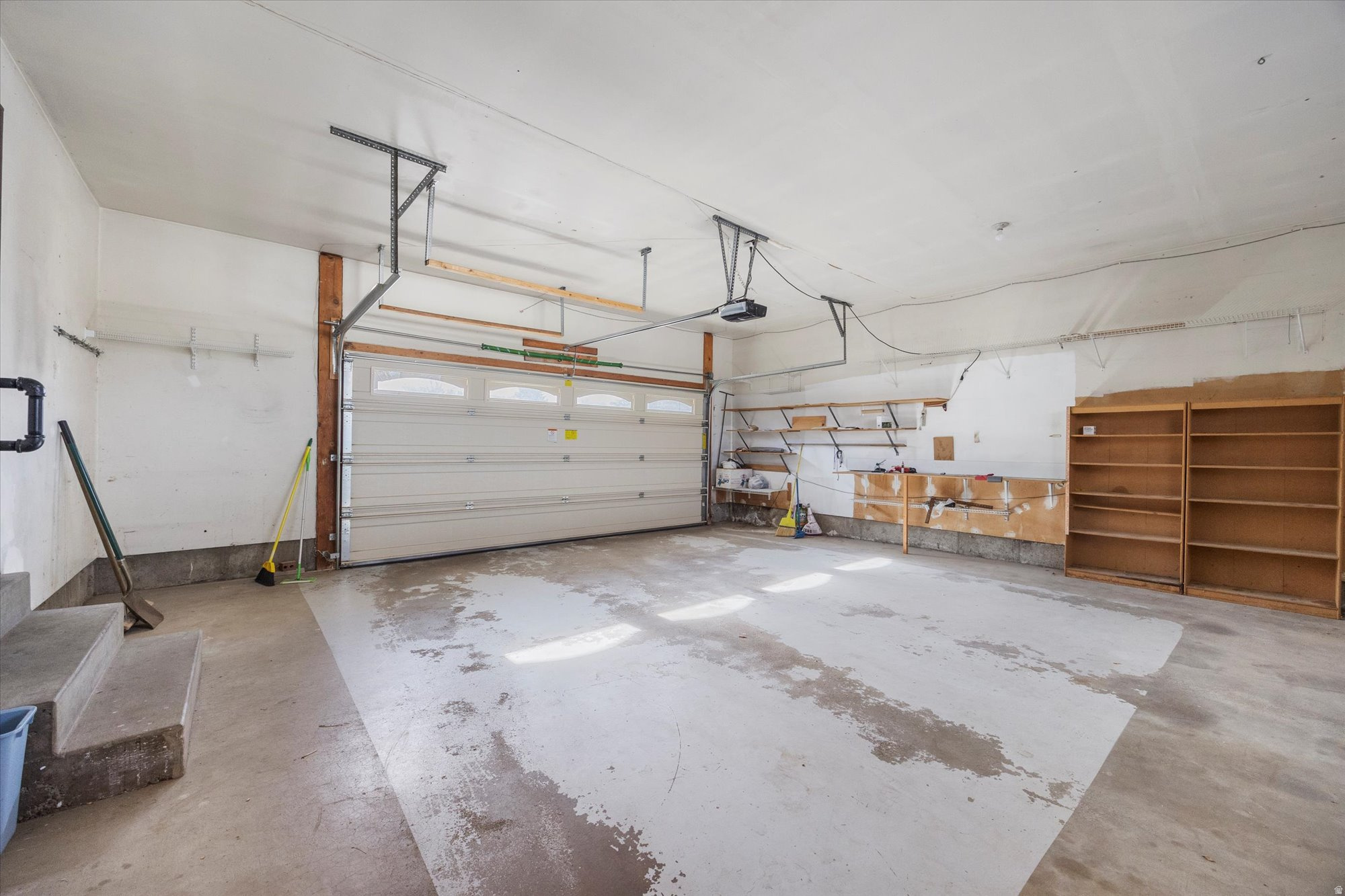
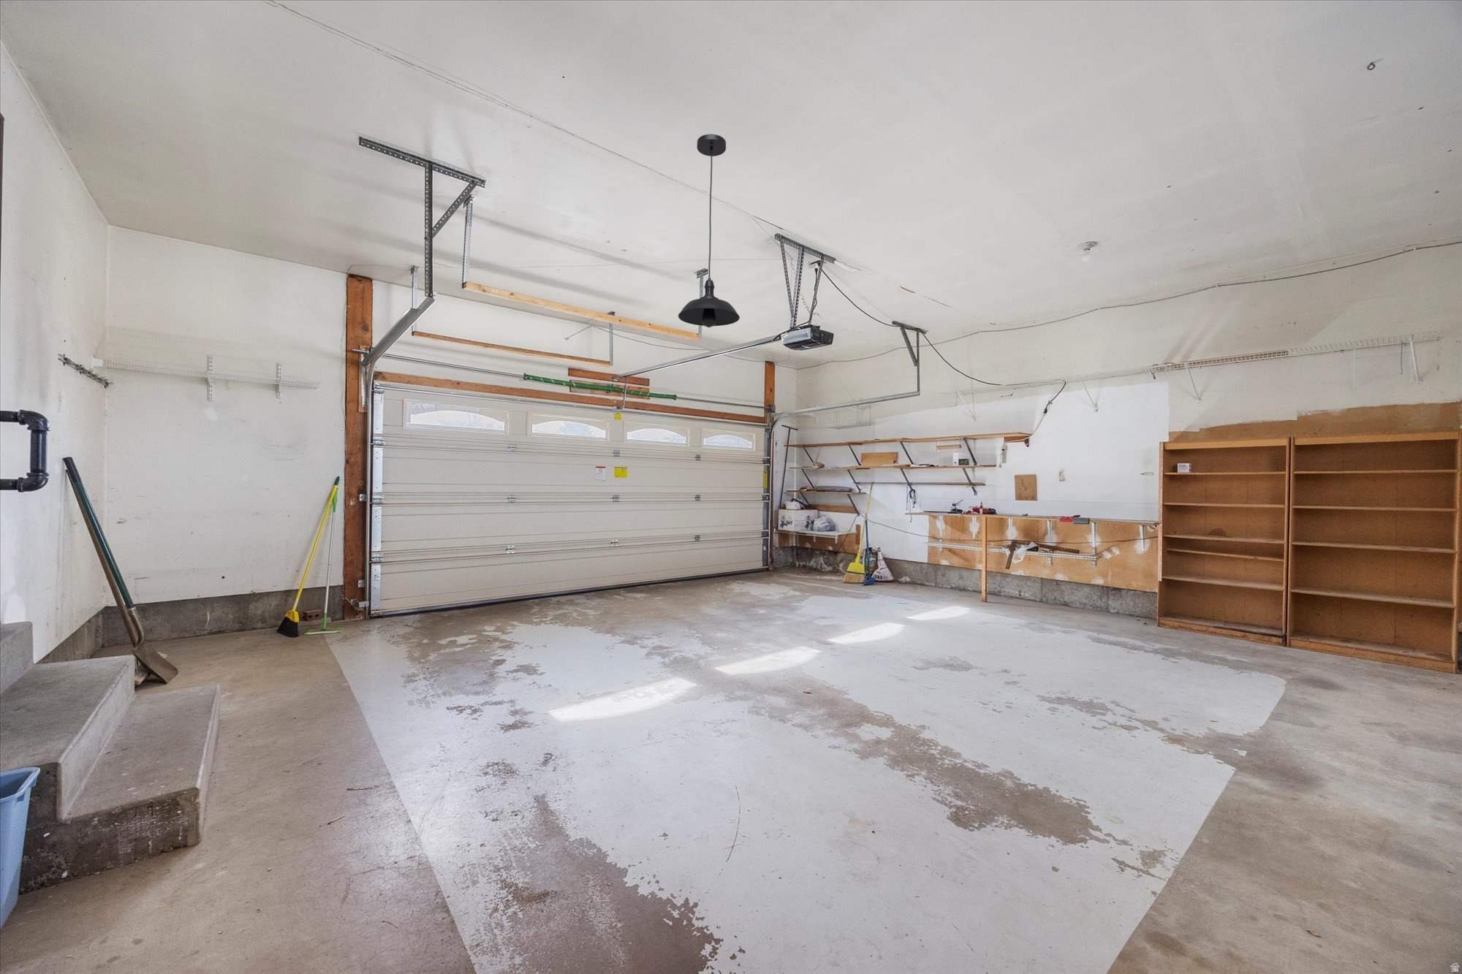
+ light fixture (710, 235)
